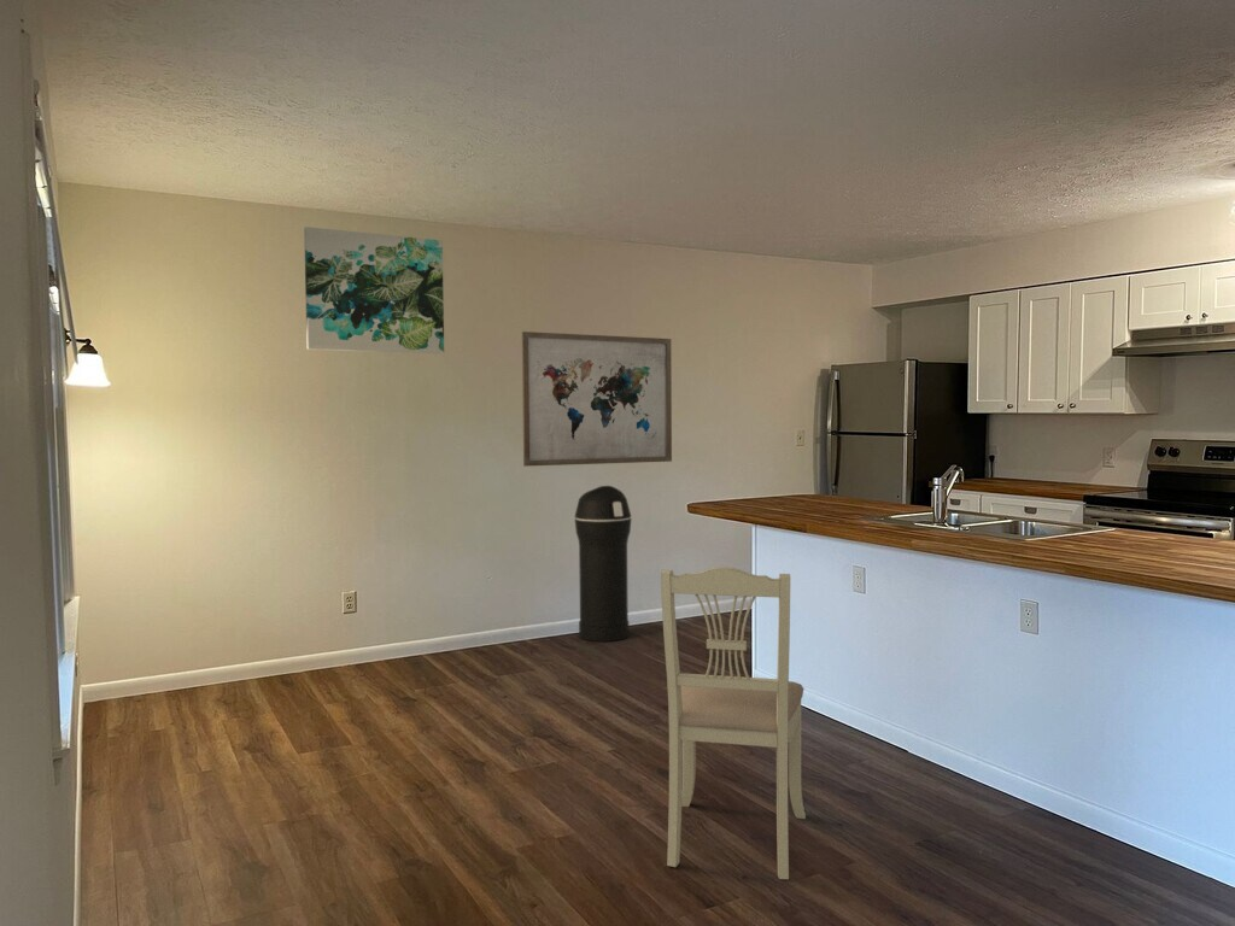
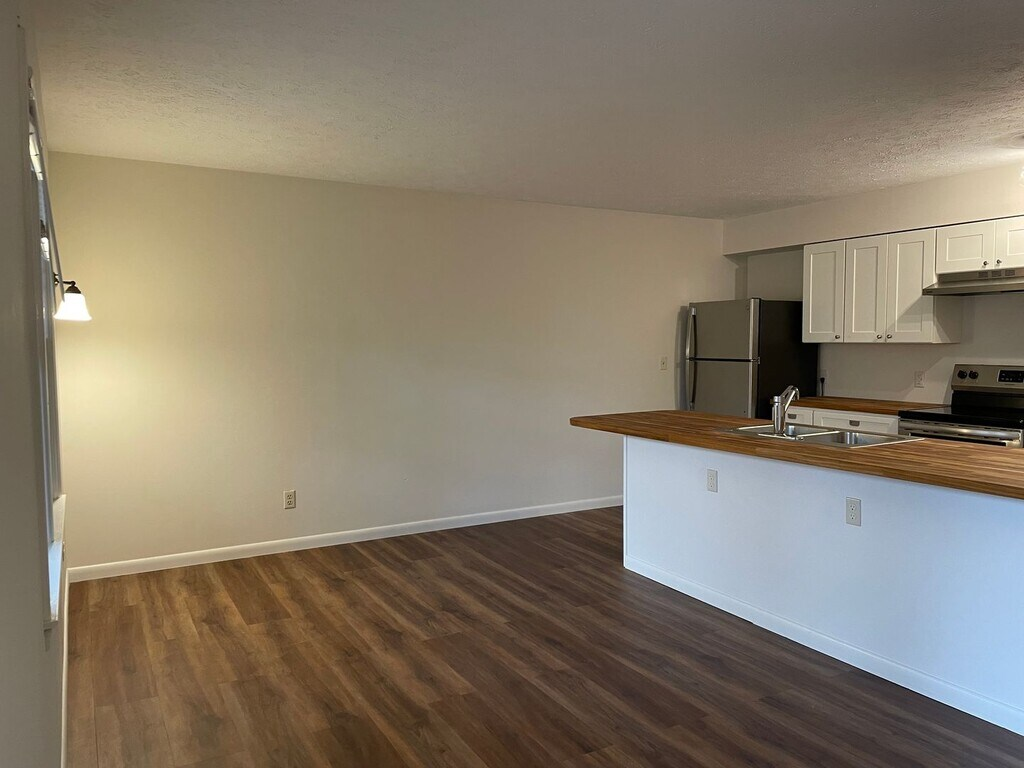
- trash can (604, 561)
- dining chair (734, 698)
- wall art (376, 293)
- wall art (599, 399)
